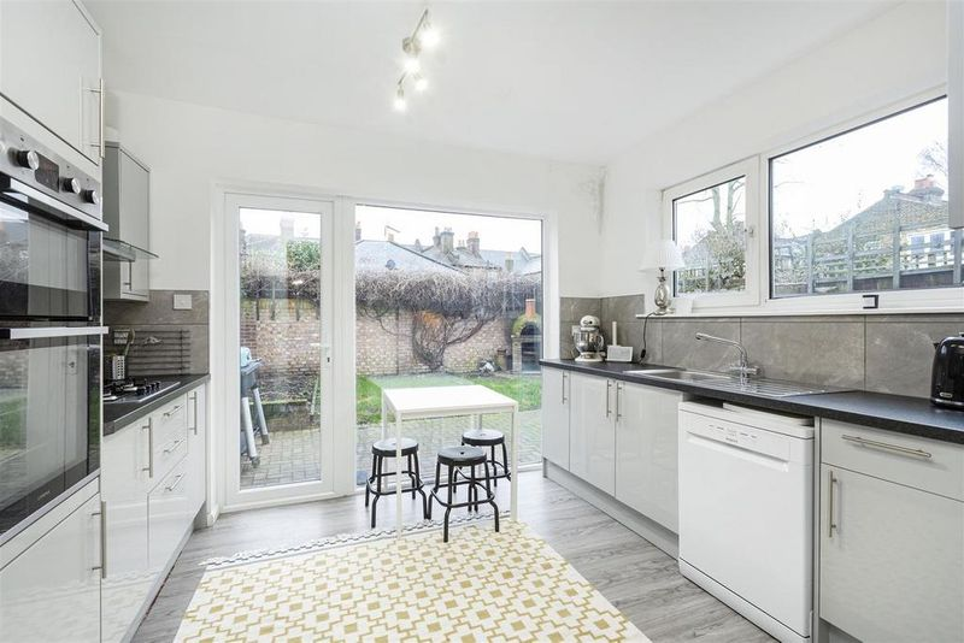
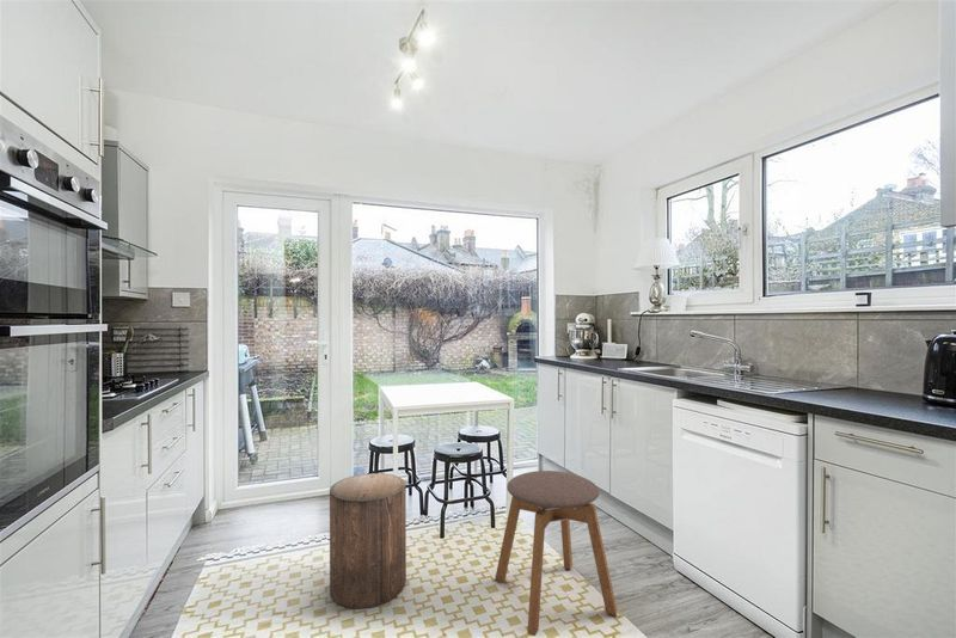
+ stool (543, 538)
+ stool (368, 535)
